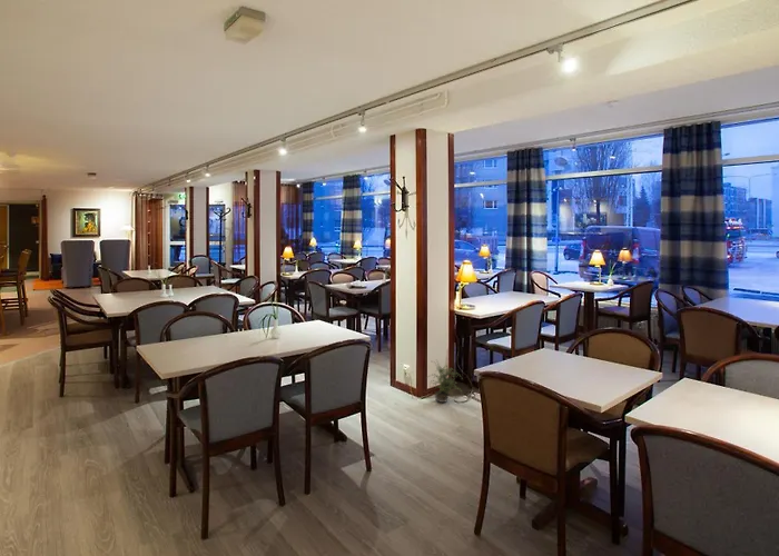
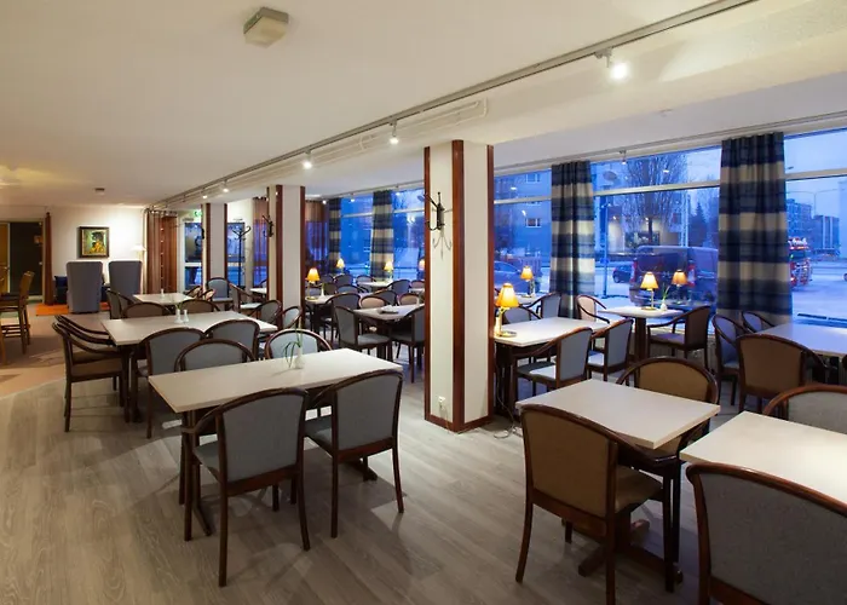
- potted plant (443, 380)
